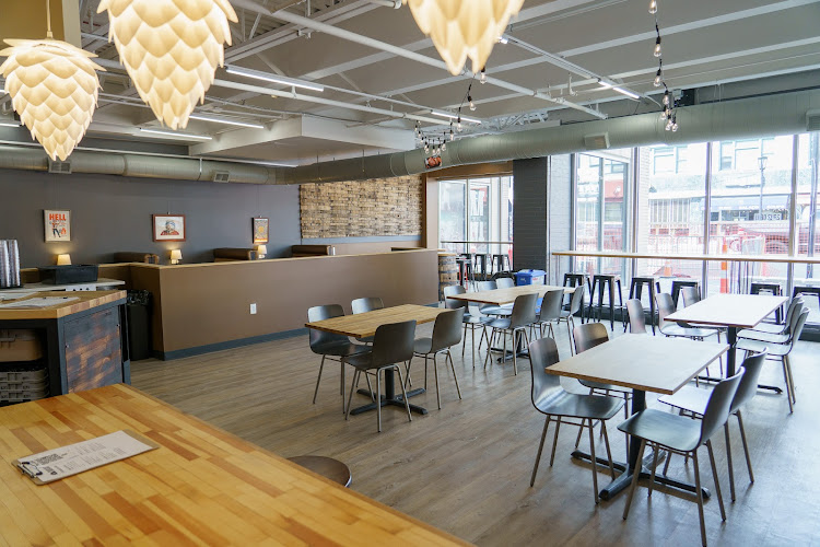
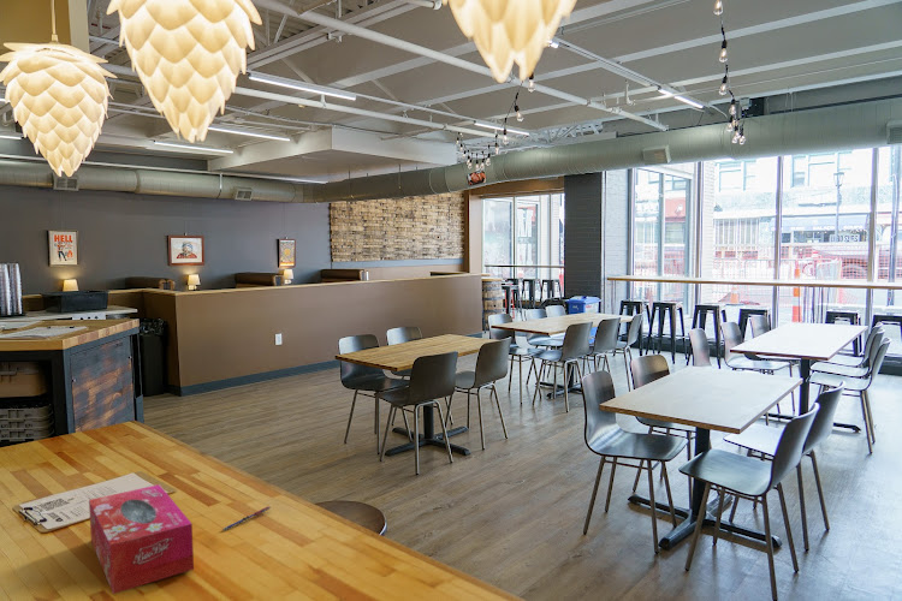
+ pen (247, 517)
+ tissue box (138, 532)
